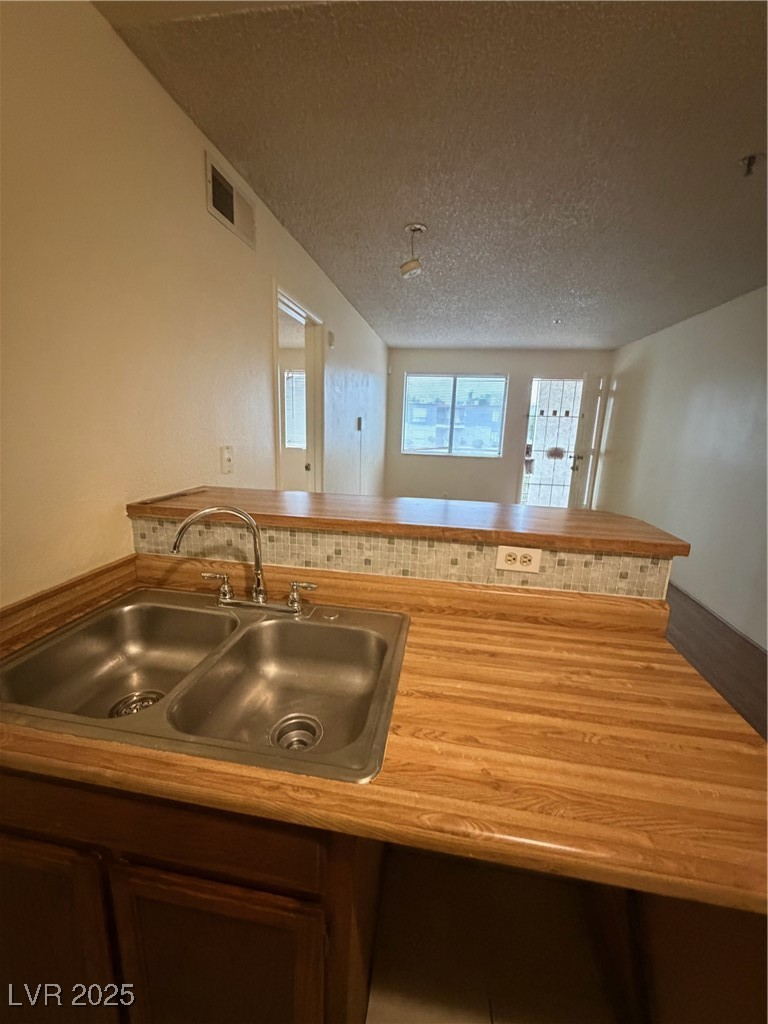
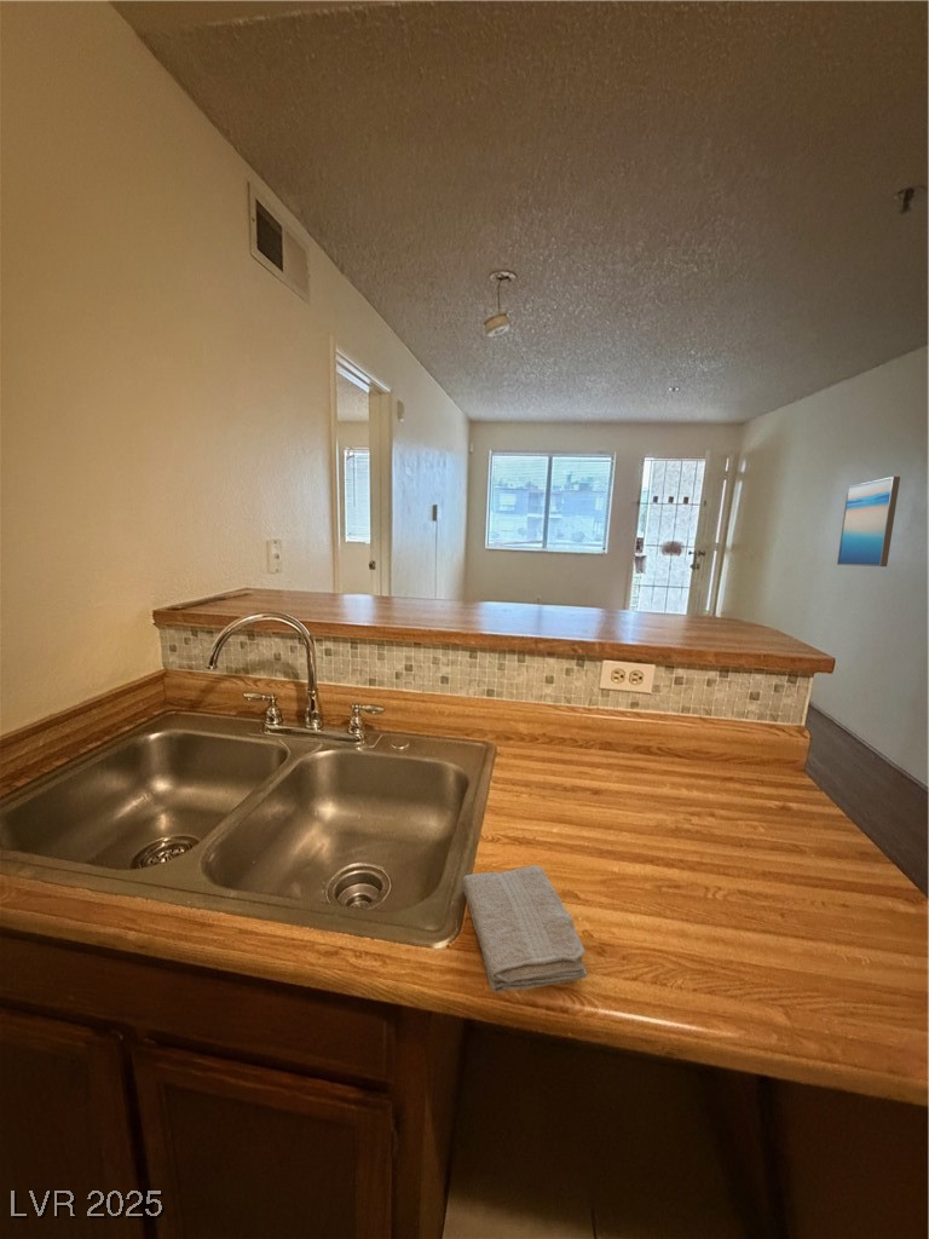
+ washcloth (518, 917)
+ wall art (865, 524)
